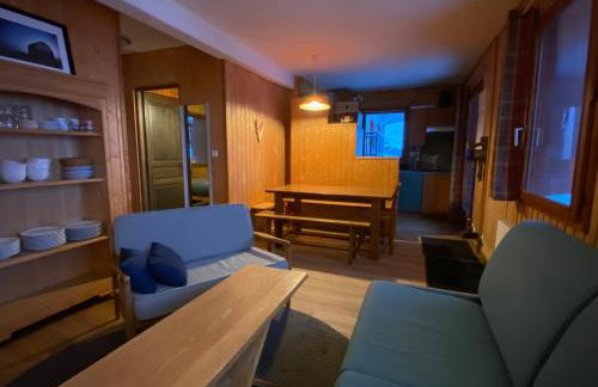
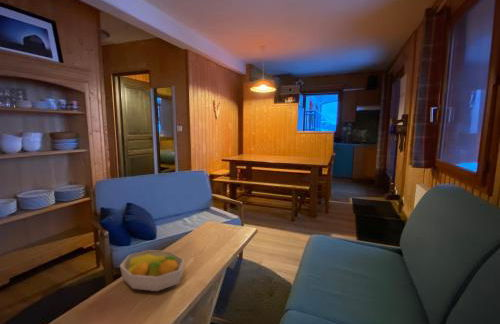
+ fruit bowl (152, 267)
